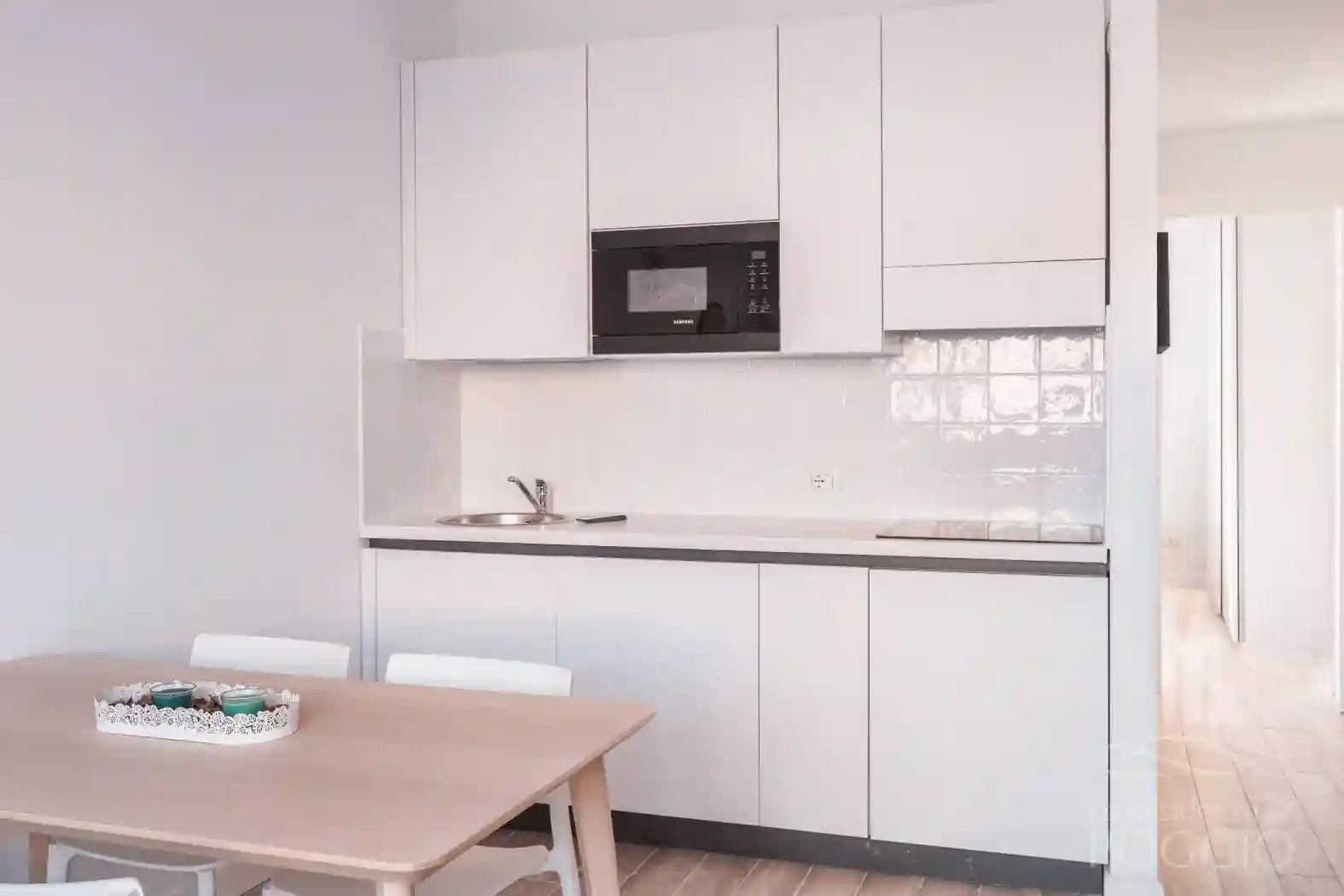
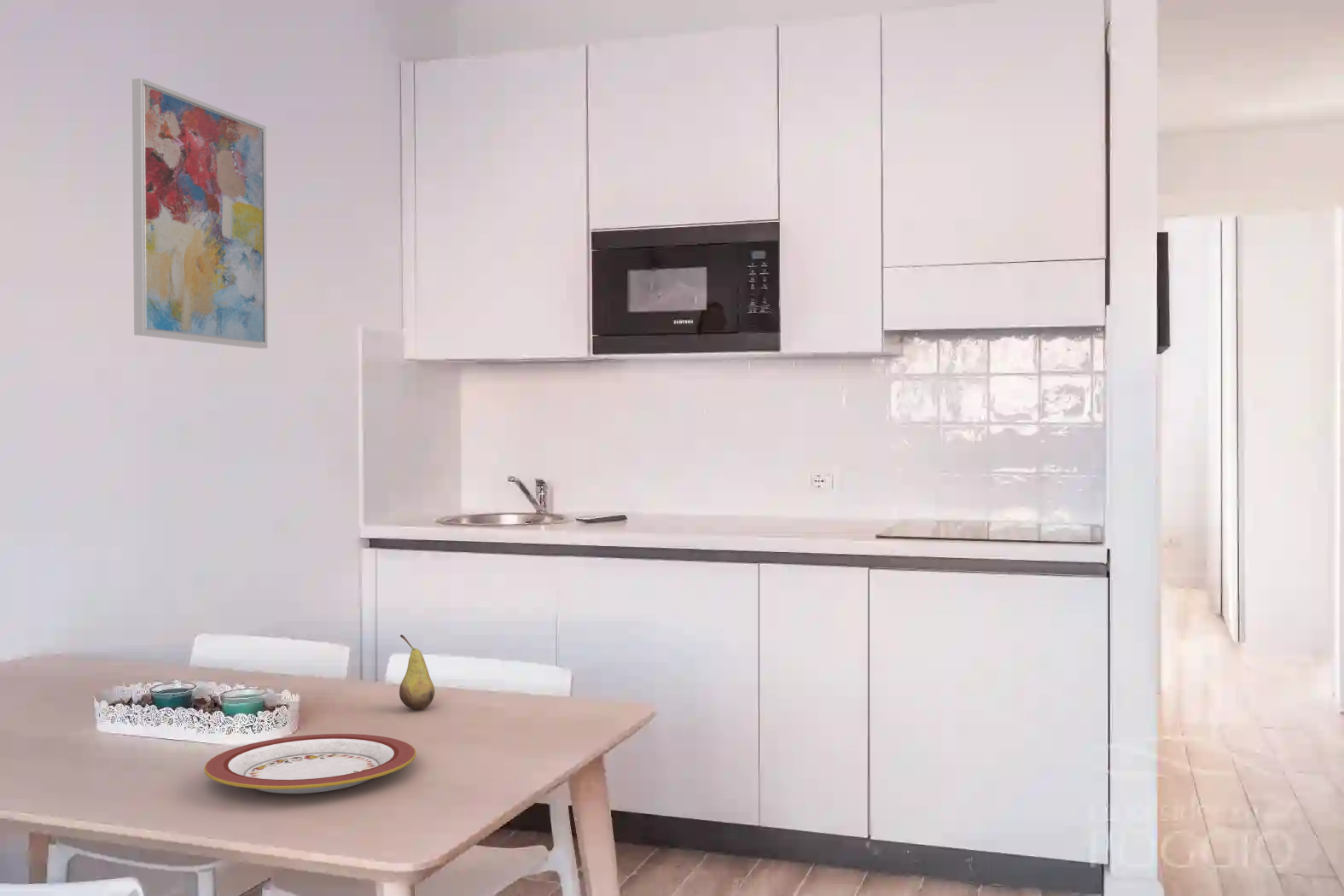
+ plate (312, 766)
+ wall art (204, 223)
+ fruit (417, 672)
